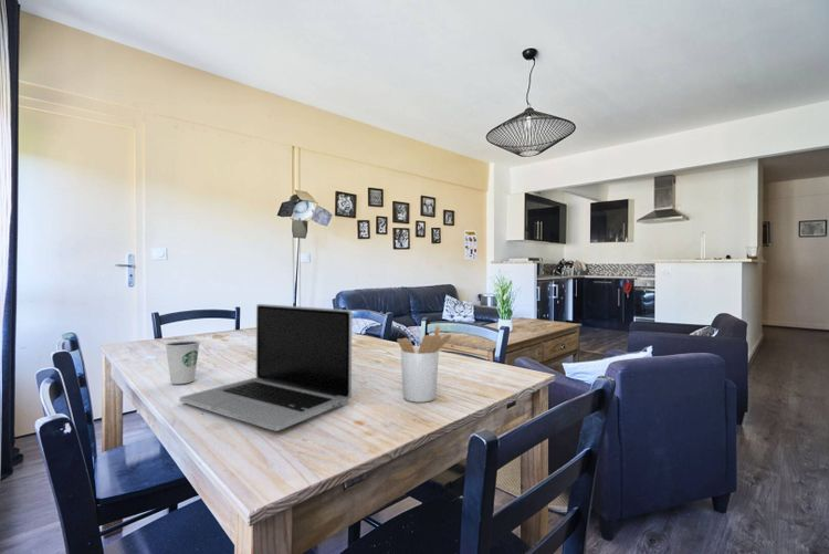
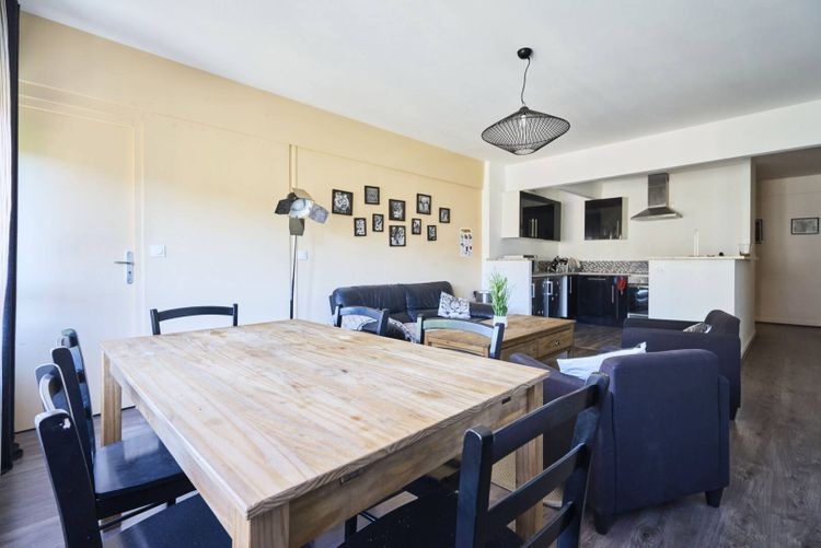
- laptop (265, 356)
- dixie cup (182, 362)
- utensil holder (424, 363)
